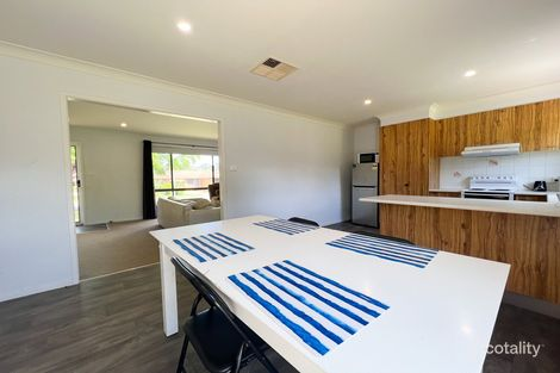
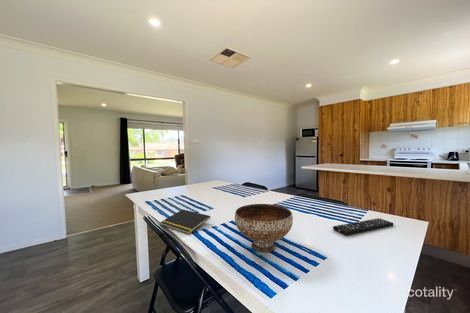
+ remote control (363, 225)
+ notepad (185, 220)
+ bowl (263, 228)
